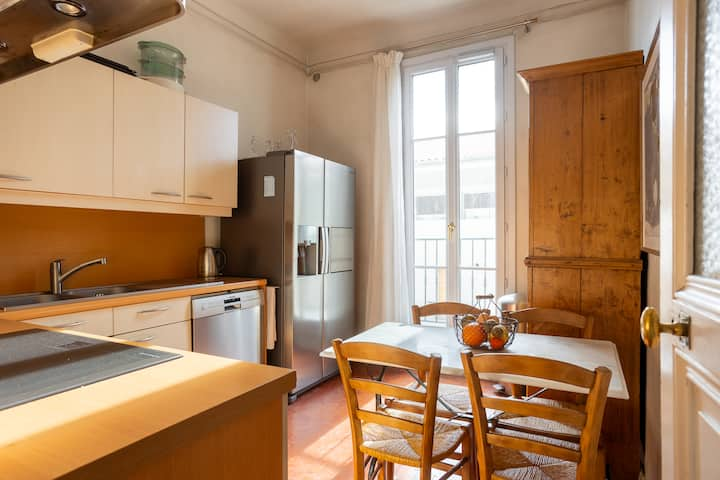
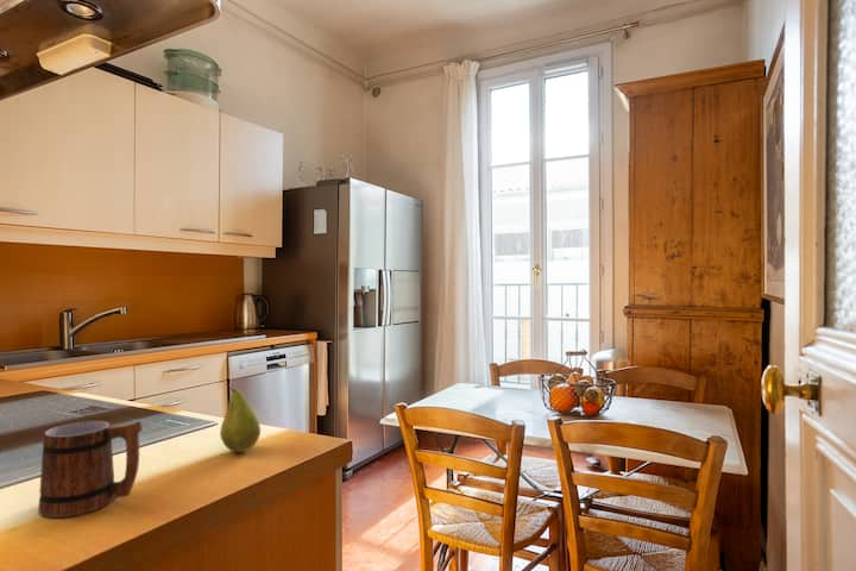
+ mug (93, 462)
+ fruit (240, 415)
